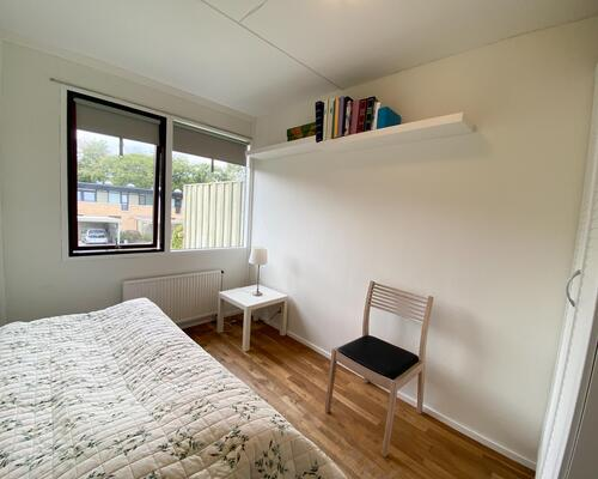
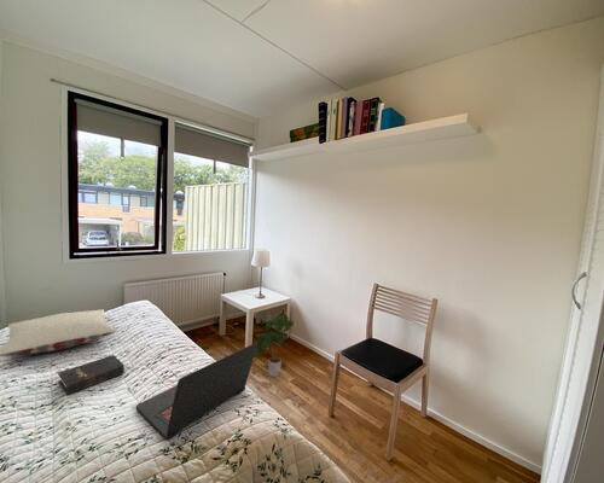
+ laptop (199, 373)
+ pillow (62, 327)
+ hardback book (92, 373)
+ potted plant (272, 343)
